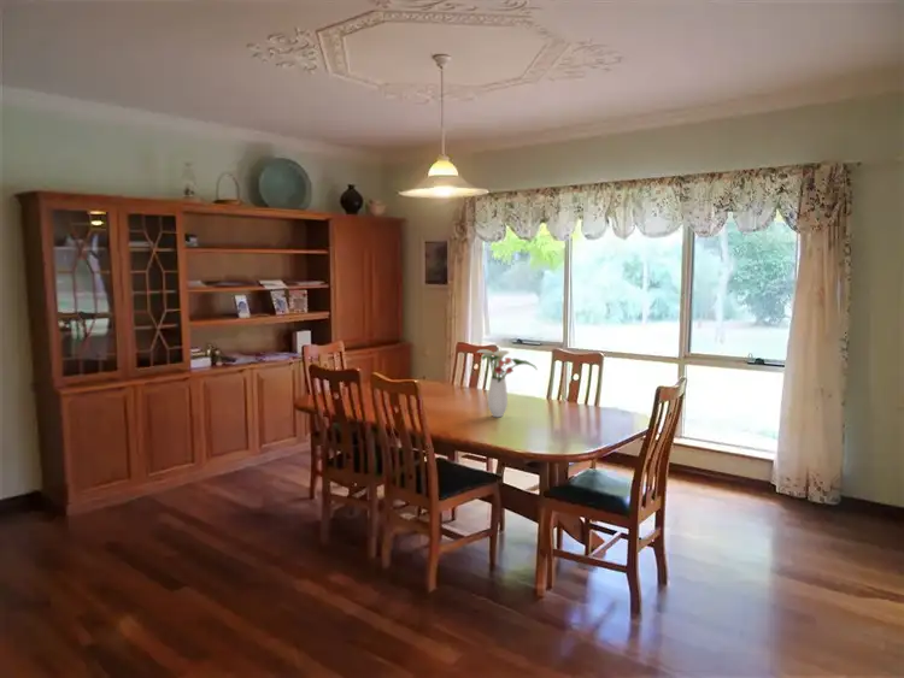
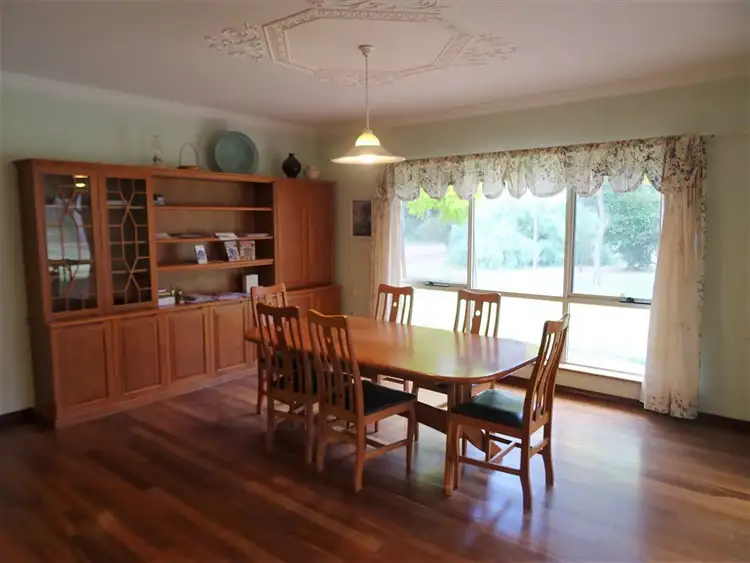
- flower arrangement (499, 384)
